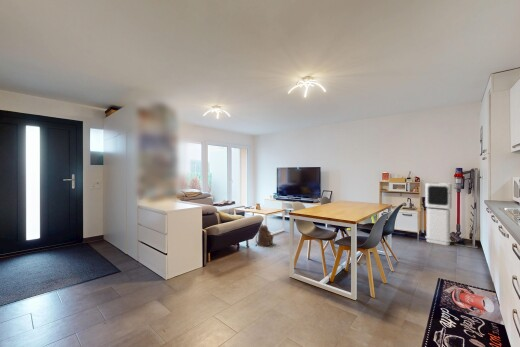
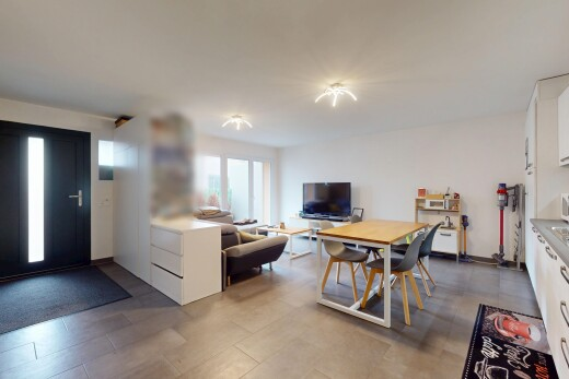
- backpack (264, 234)
- air purifier (438, 212)
